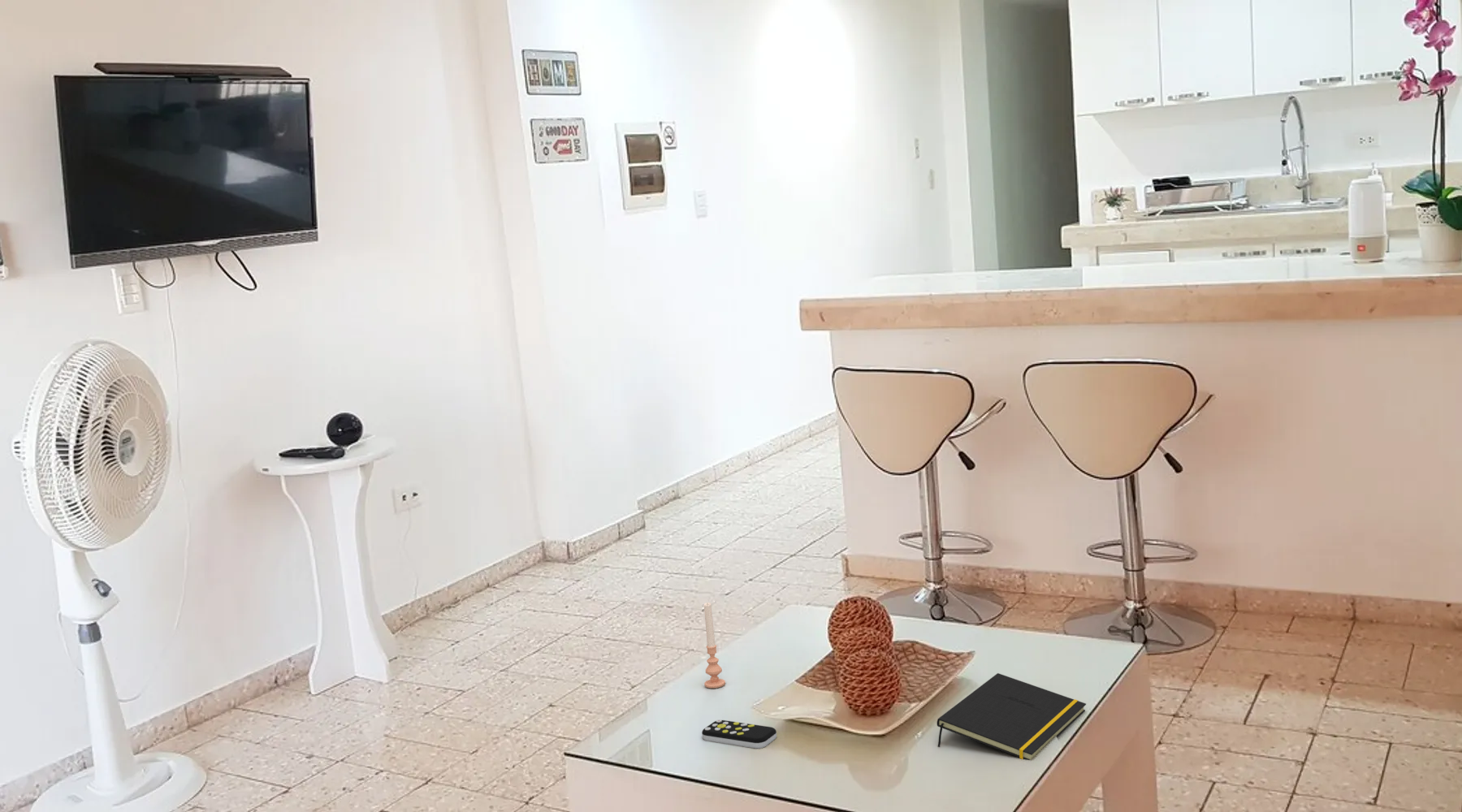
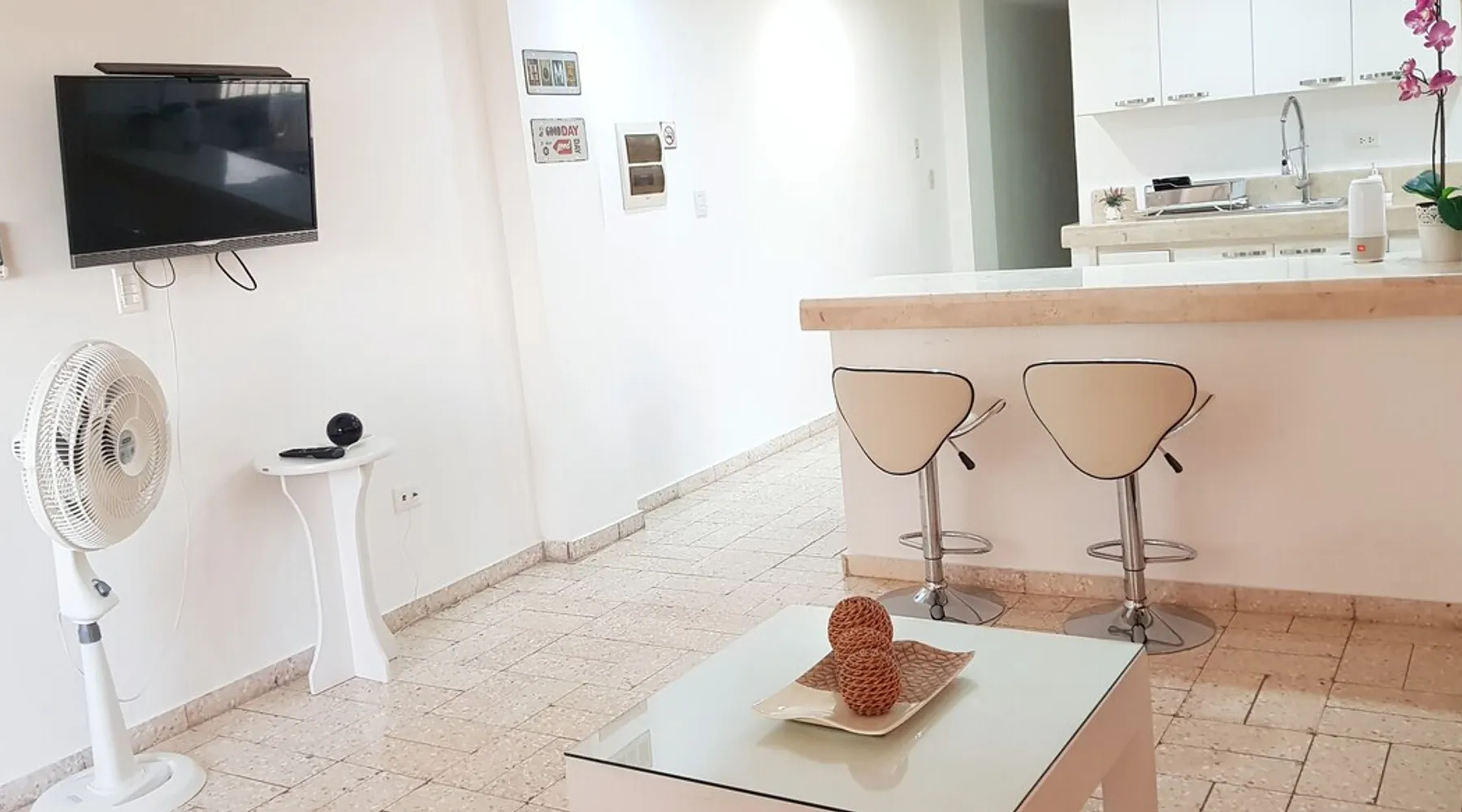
- candle (711, 643)
- remote control (738, 733)
- notepad (1013, 715)
